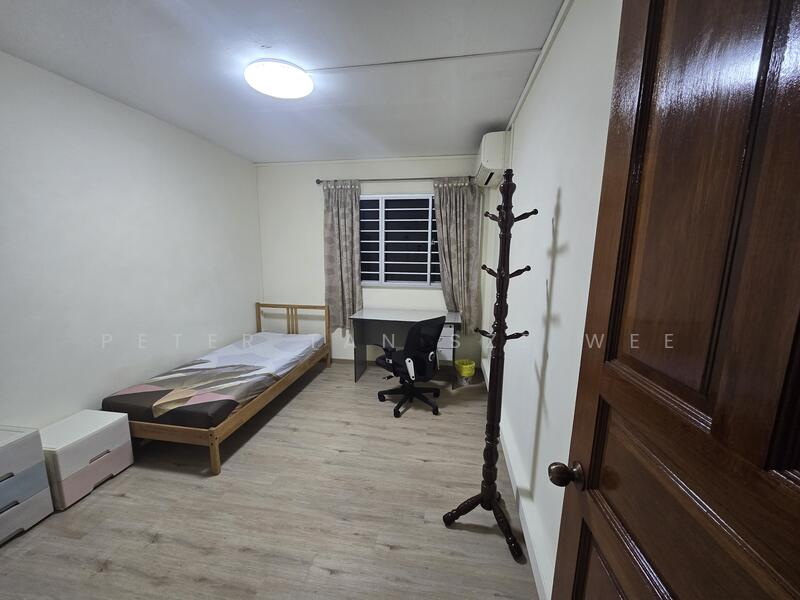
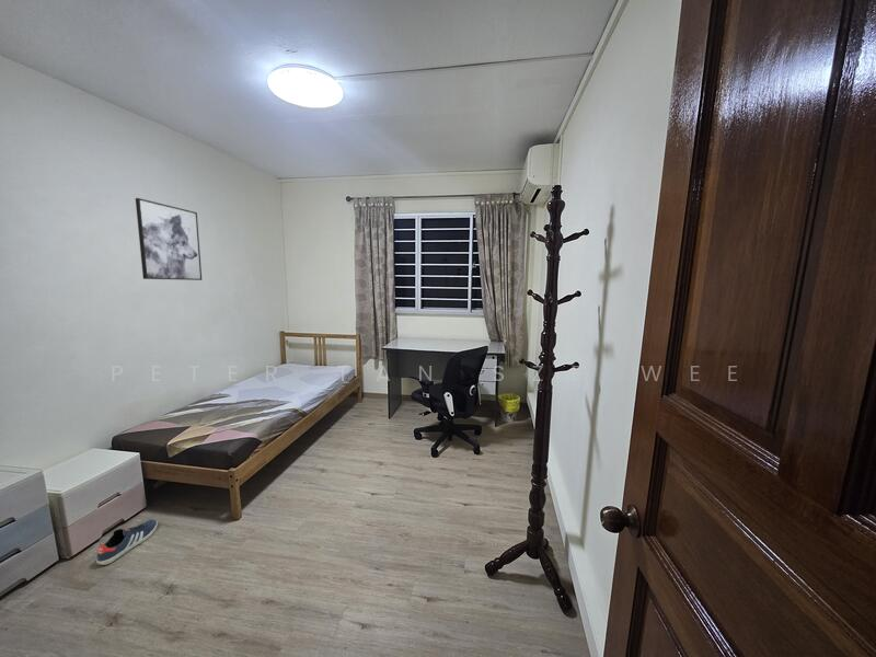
+ sneaker (129, 534)
+ wall art (172, 243)
